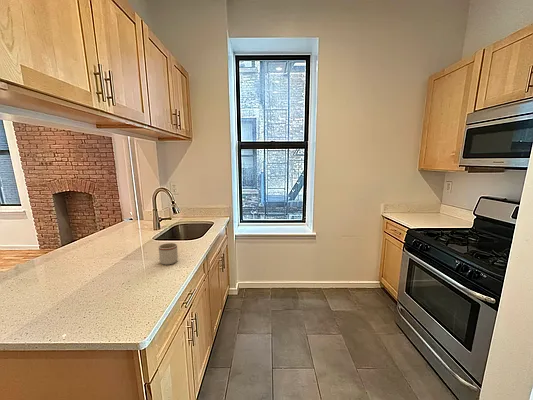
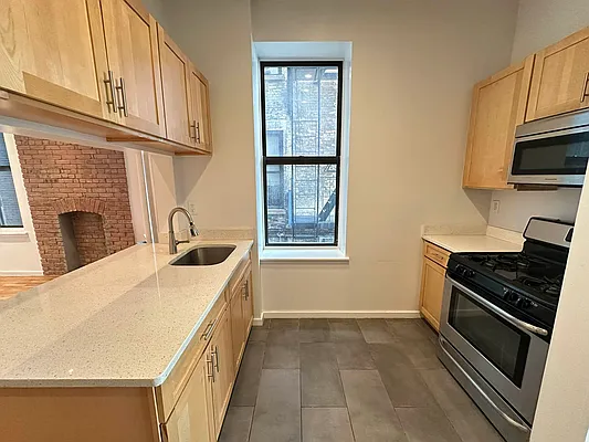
- mug (167, 253)
